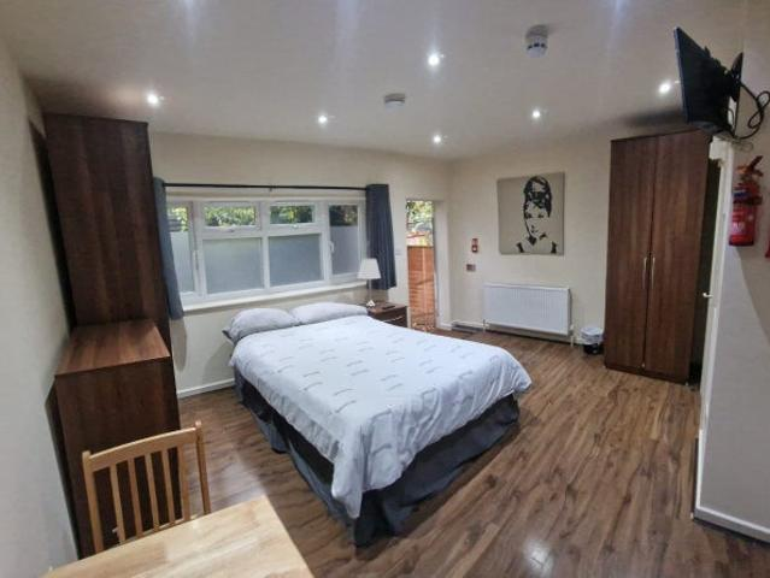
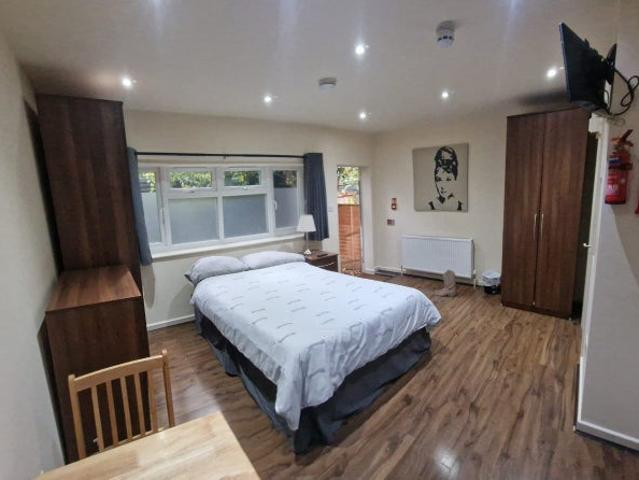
+ boots (444, 282)
